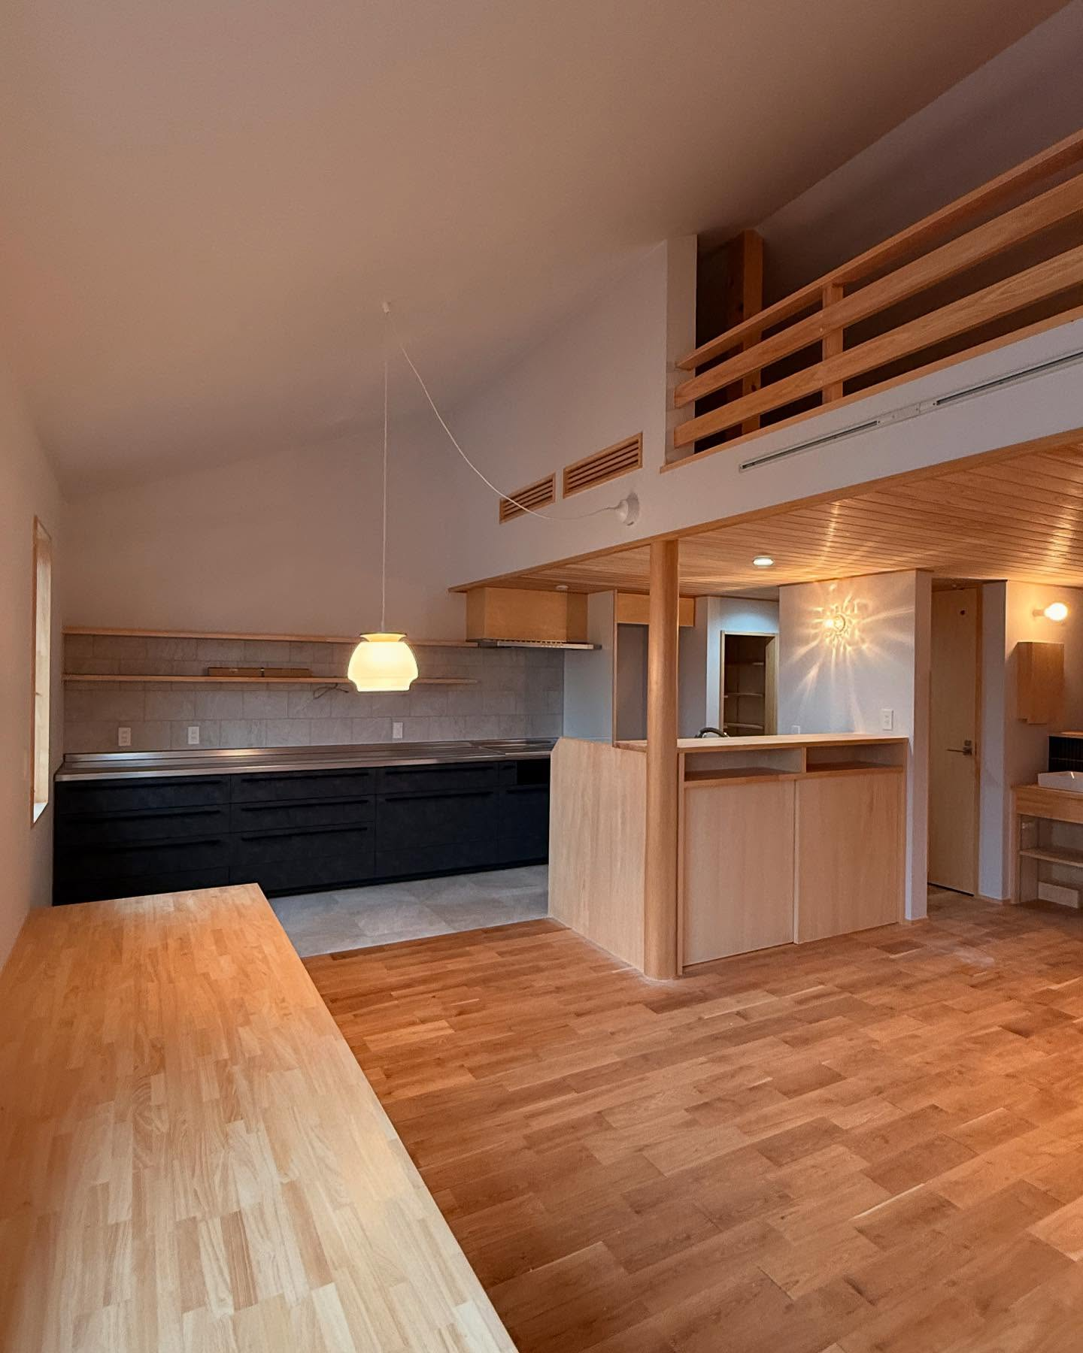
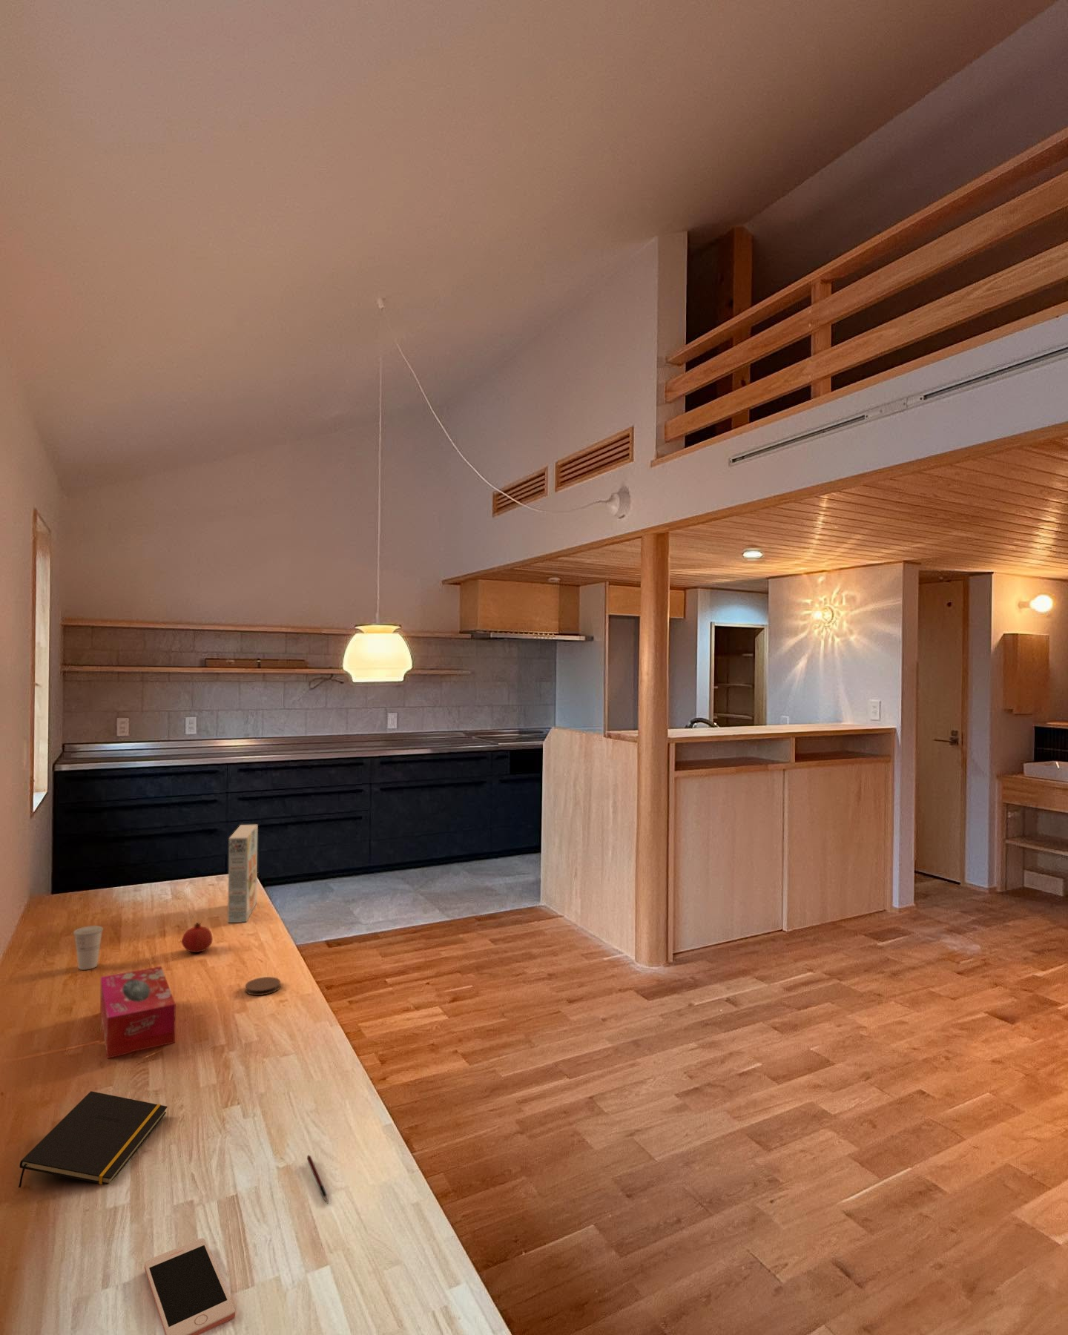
+ pen (317, 1178)
+ coaster (263, 985)
+ cell phone (187, 1287)
+ cereal box (243, 872)
+ tissue box (136, 1009)
+ fruit (197, 937)
+ cup (87, 948)
+ notepad (99, 1134)
